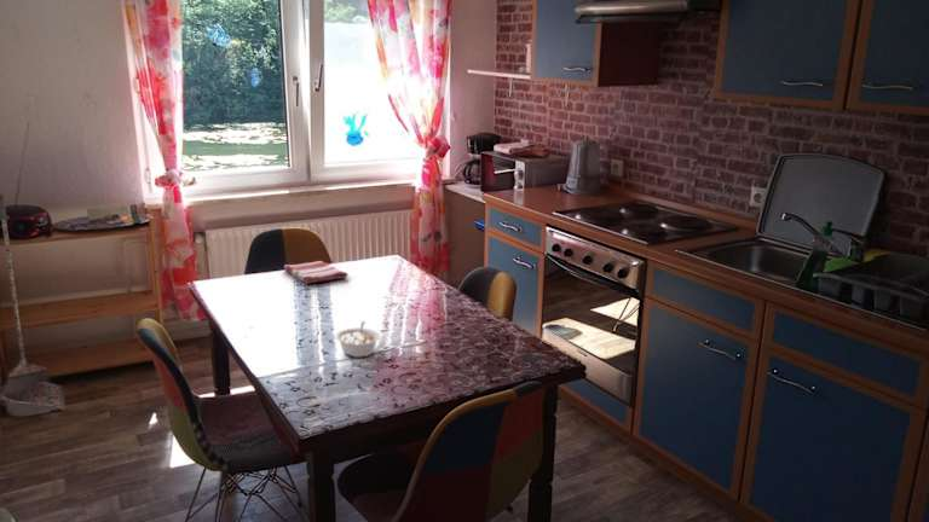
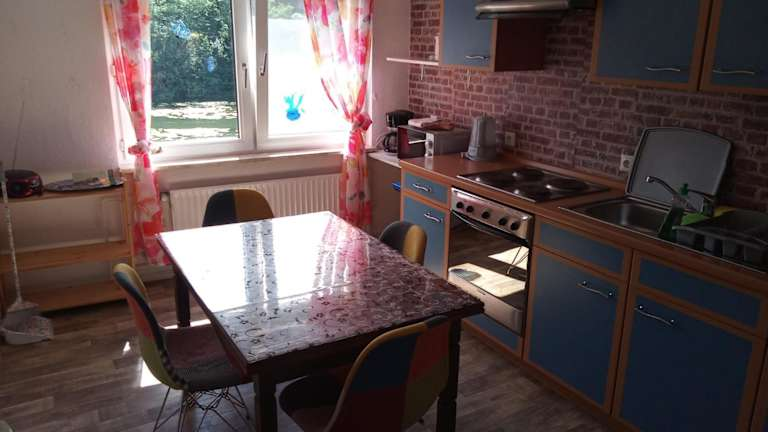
- dish towel (315, 271)
- legume (357, 341)
